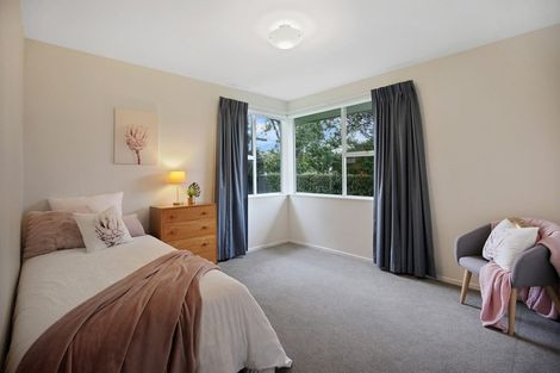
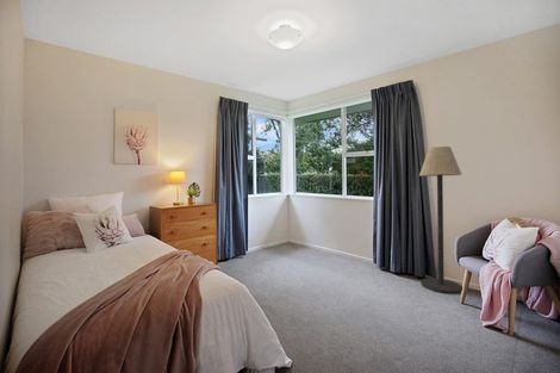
+ floor lamp (440, 217)
